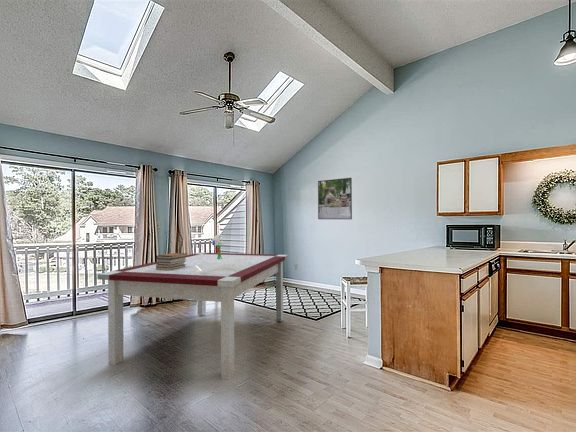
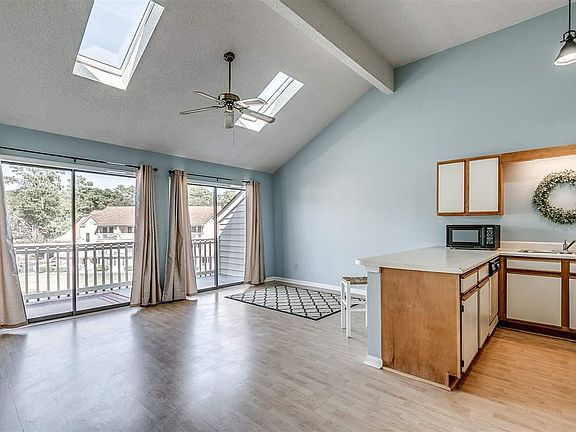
- bouquet (216, 250)
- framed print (334, 199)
- dining table (211, 300)
- book stack (172, 261)
